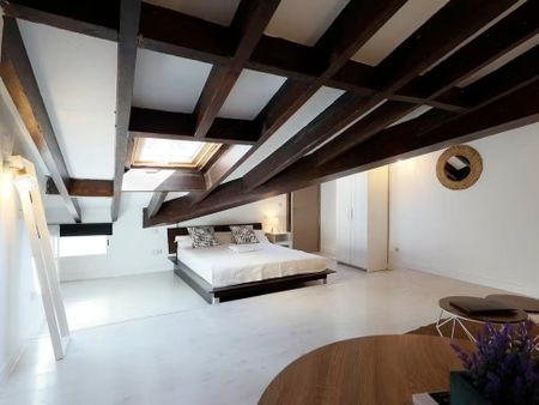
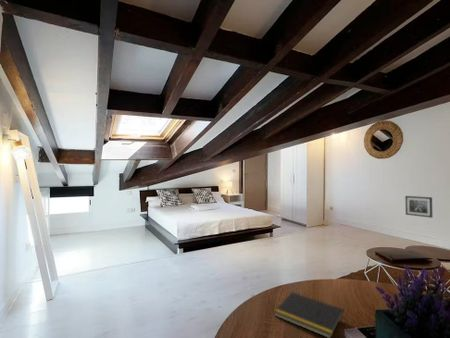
+ wall art (418, 206)
+ notepad (308, 312)
